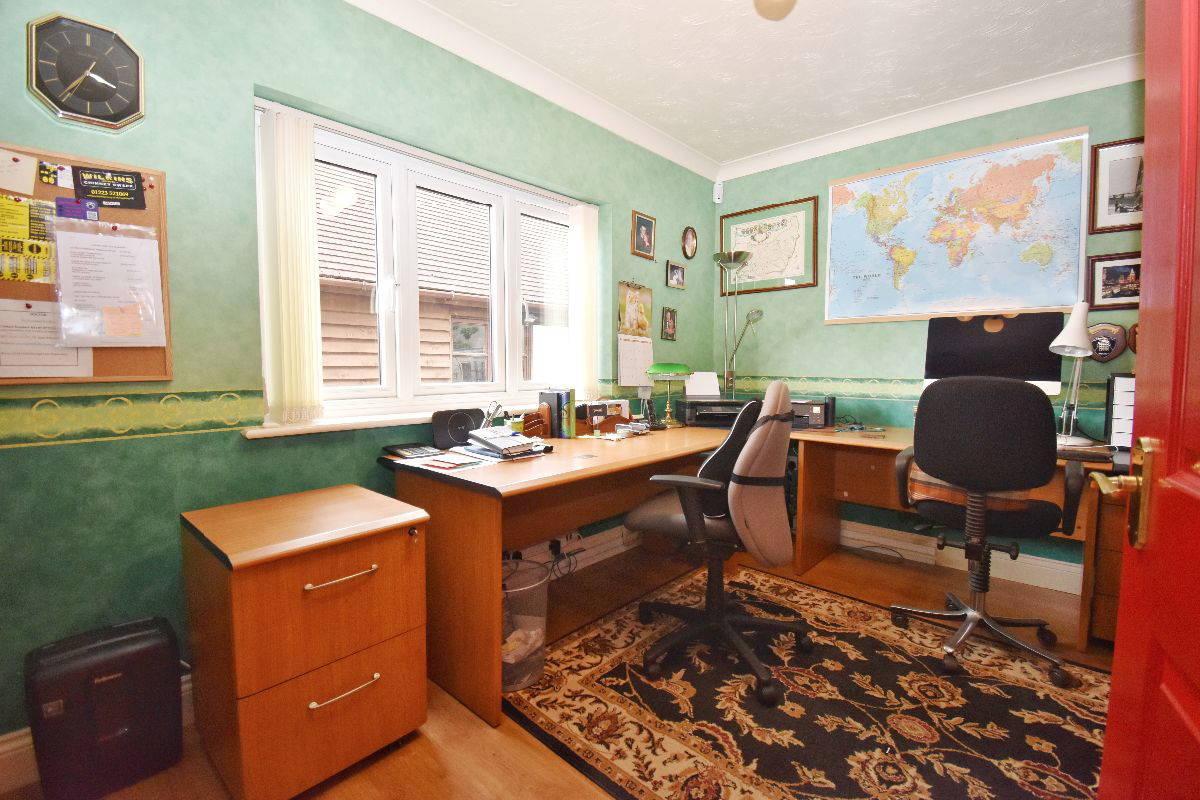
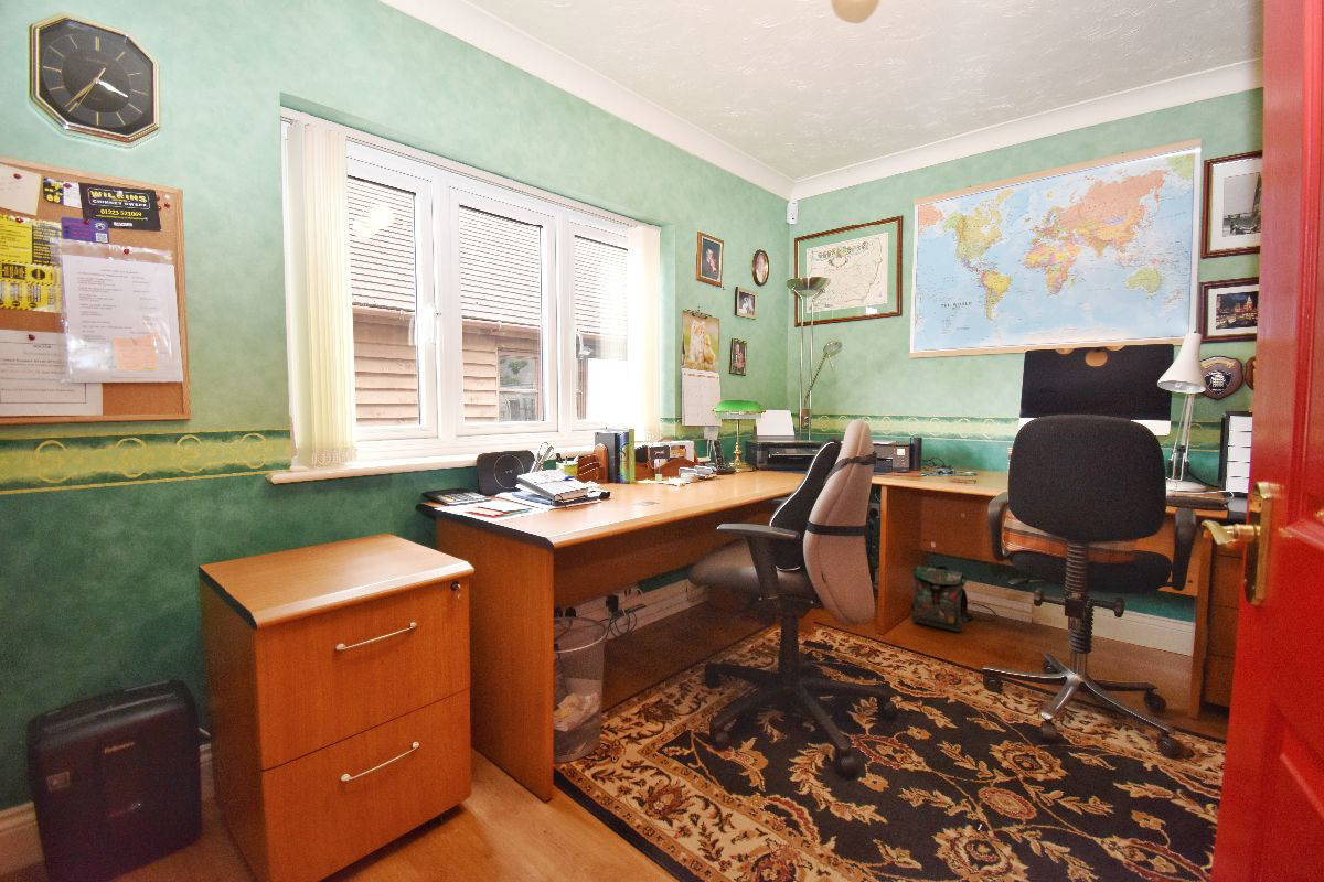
+ backpack (943, 594)
